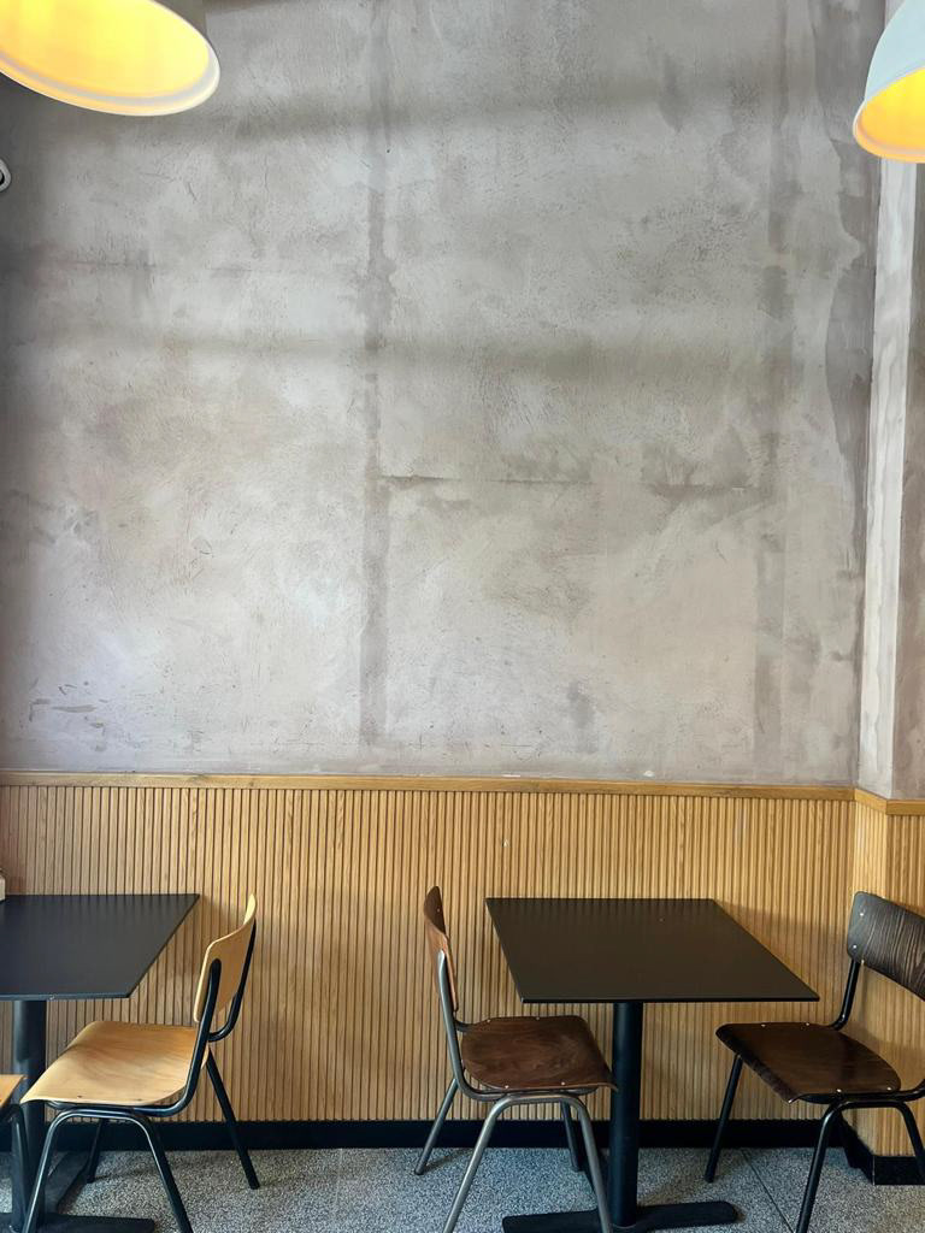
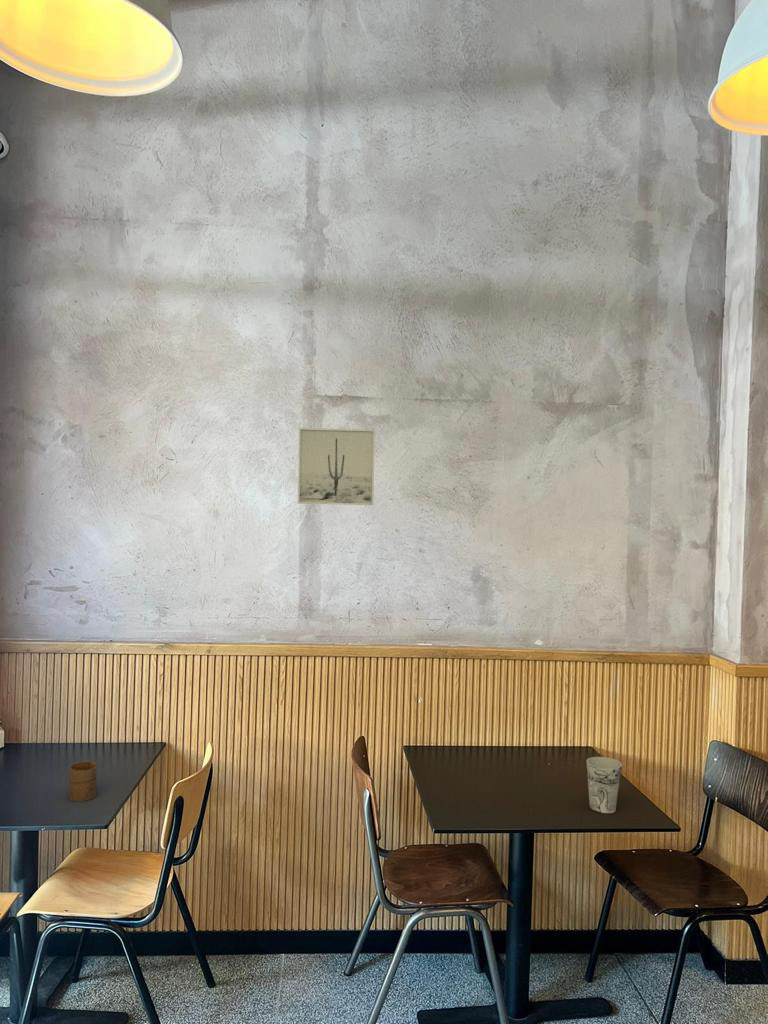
+ cup (603, 785)
+ cup (83, 780)
+ wall art (336, 466)
